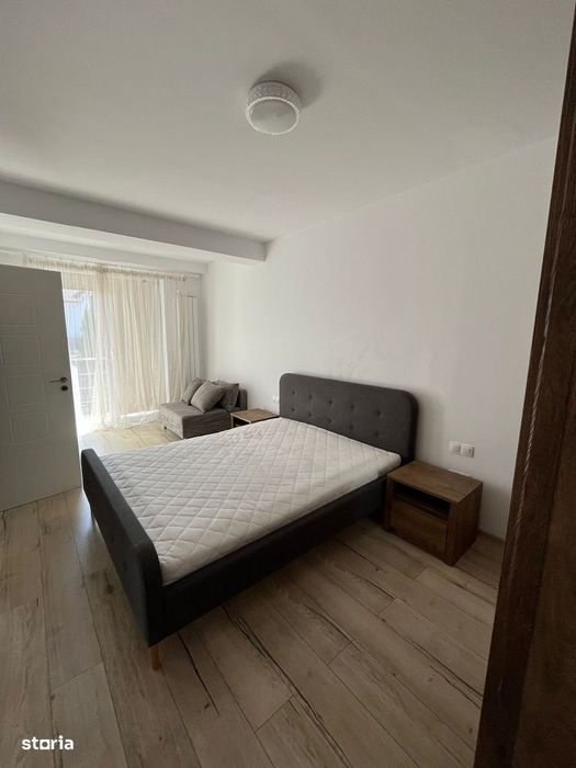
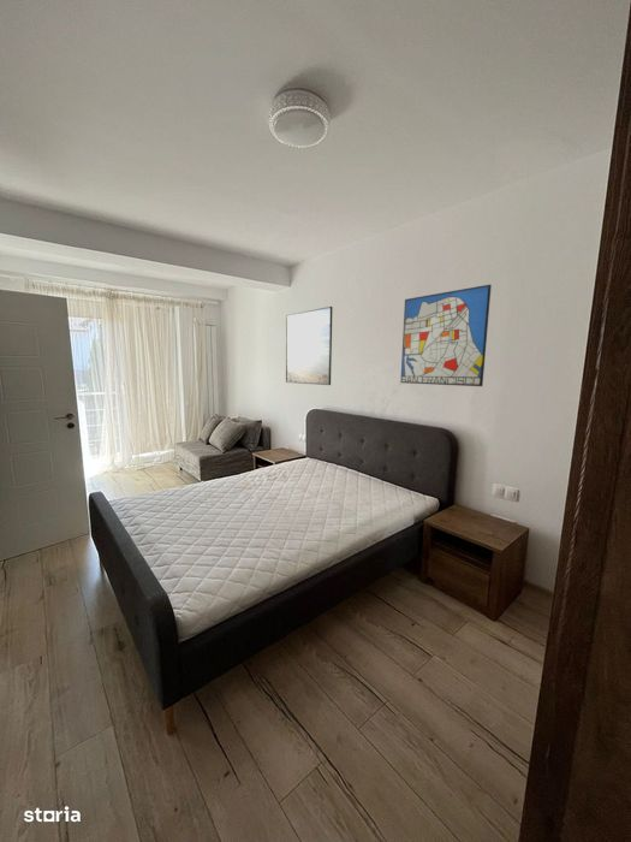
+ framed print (306, 348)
+ wall art (440, 339)
